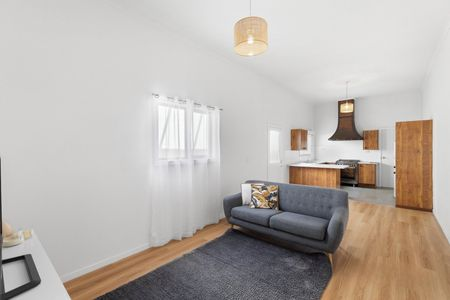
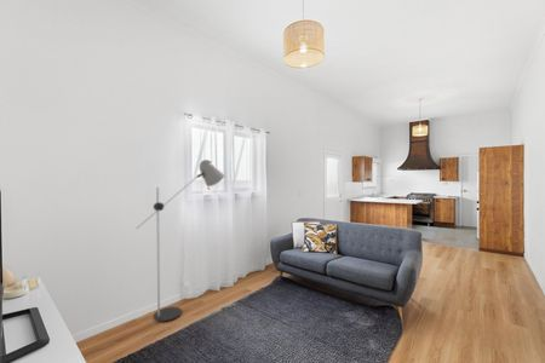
+ floor lamp (159, 240)
